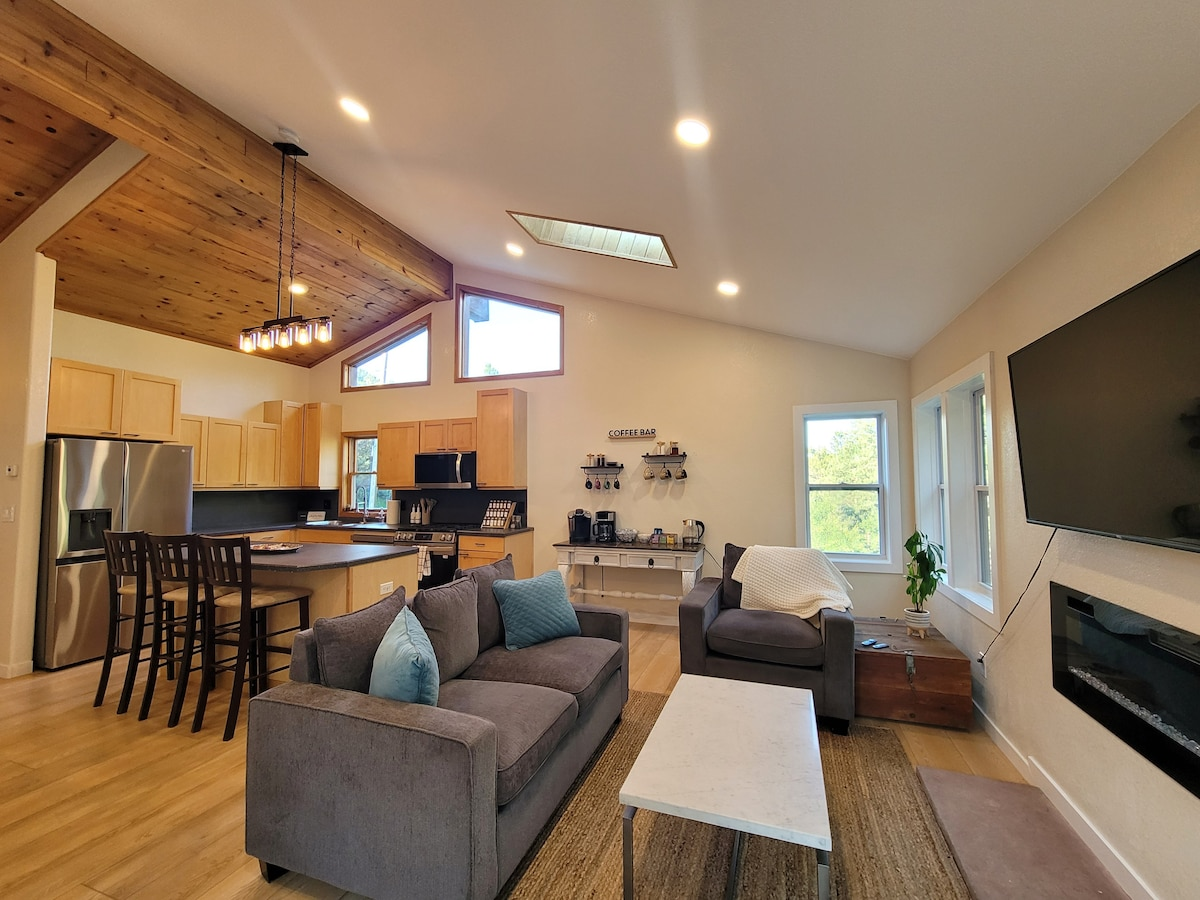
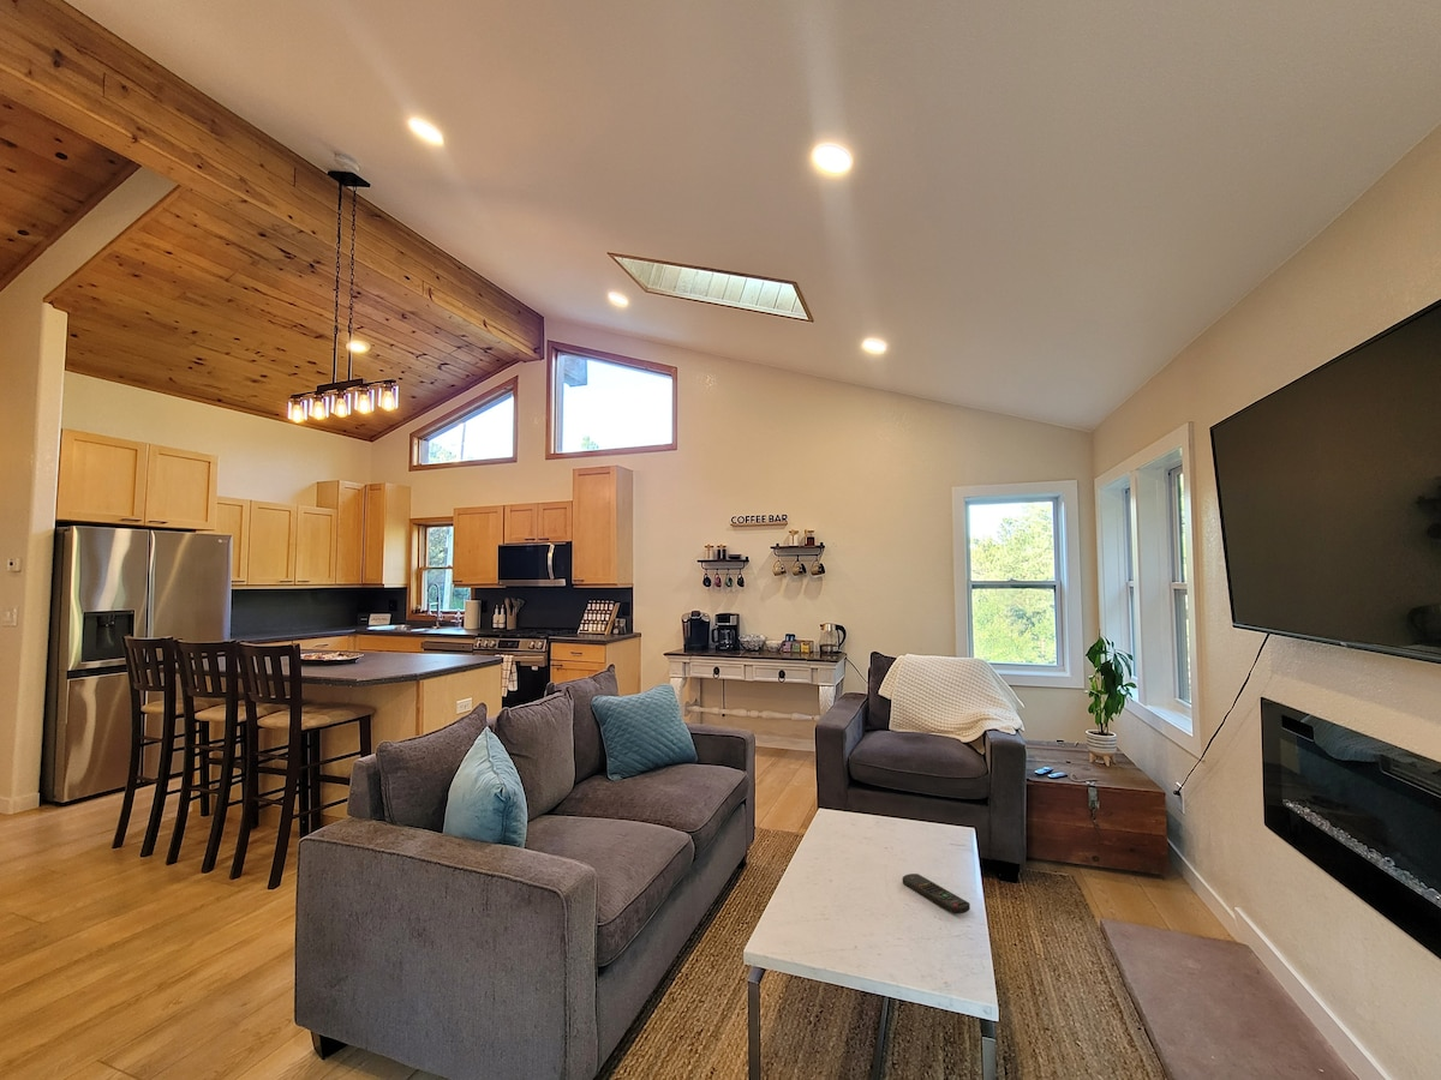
+ remote control (934, 892)
